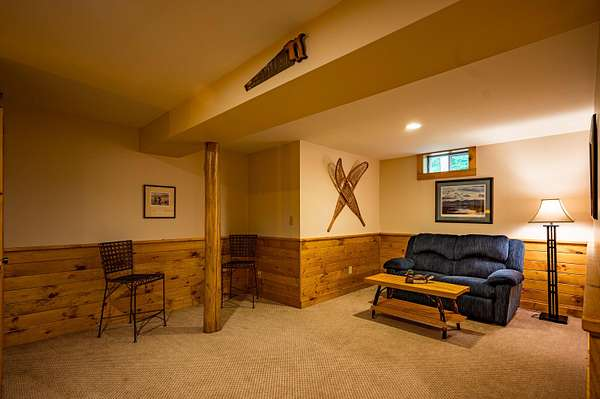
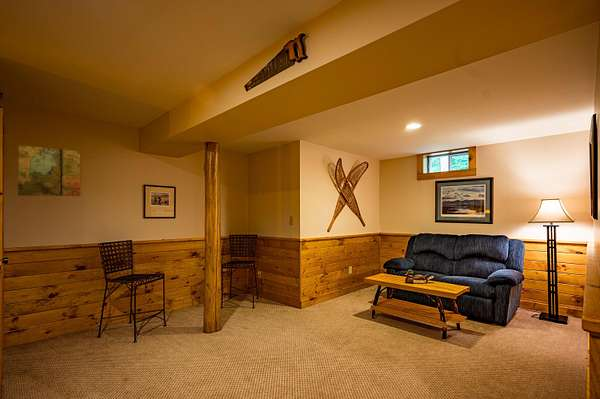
+ map (51, 172)
